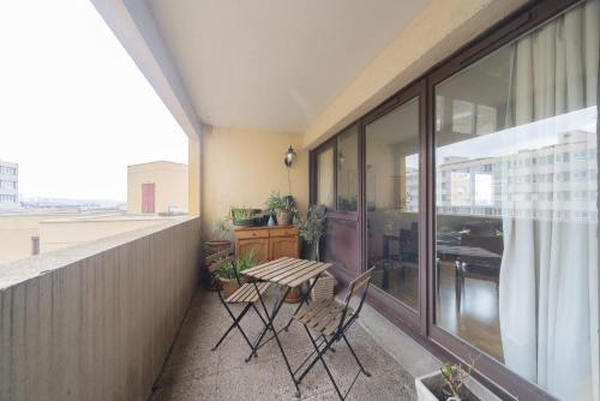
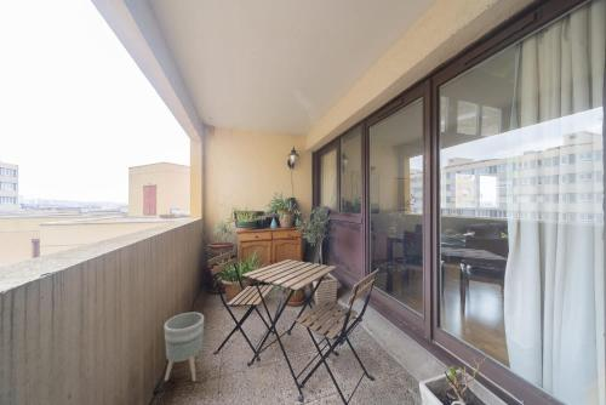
+ planter (184, 347)
